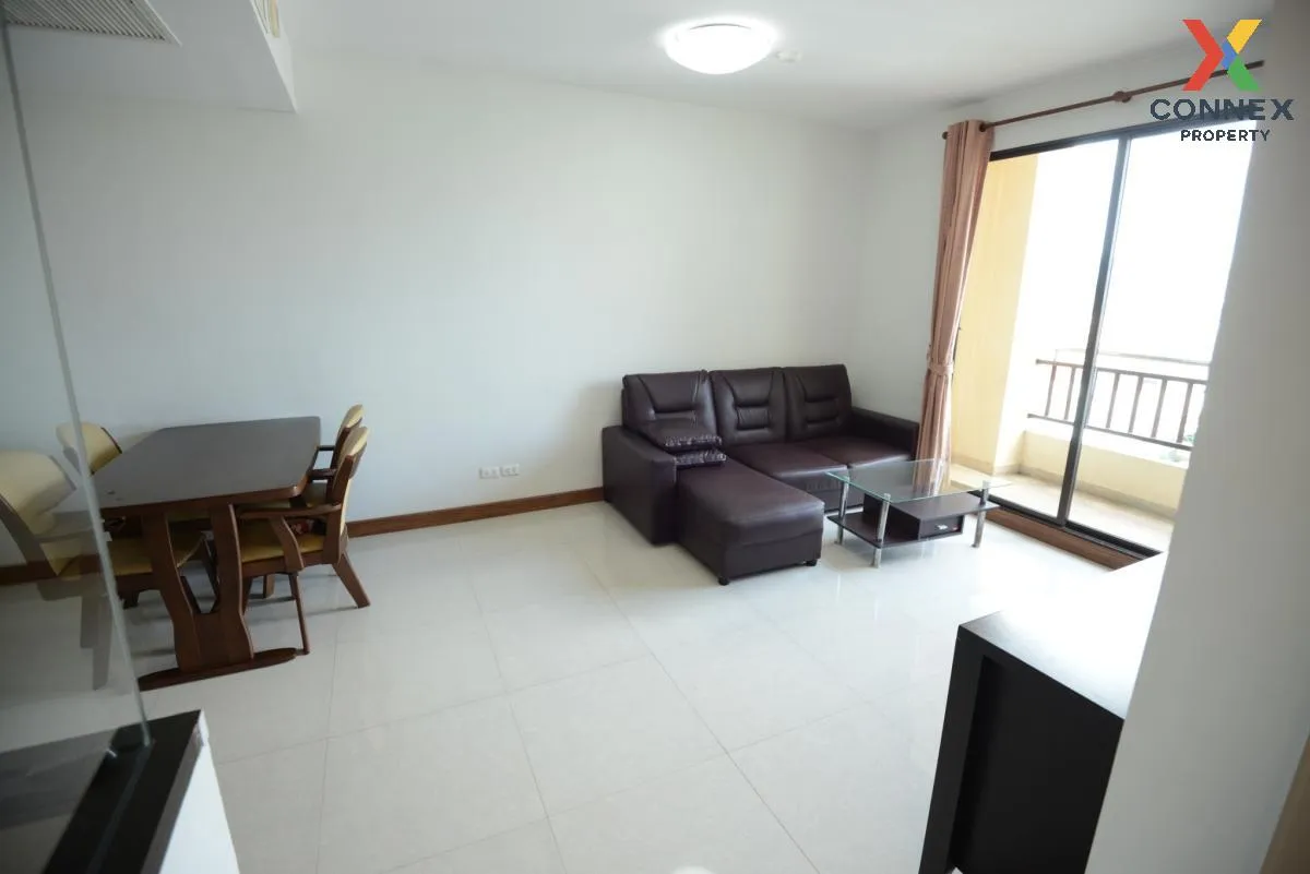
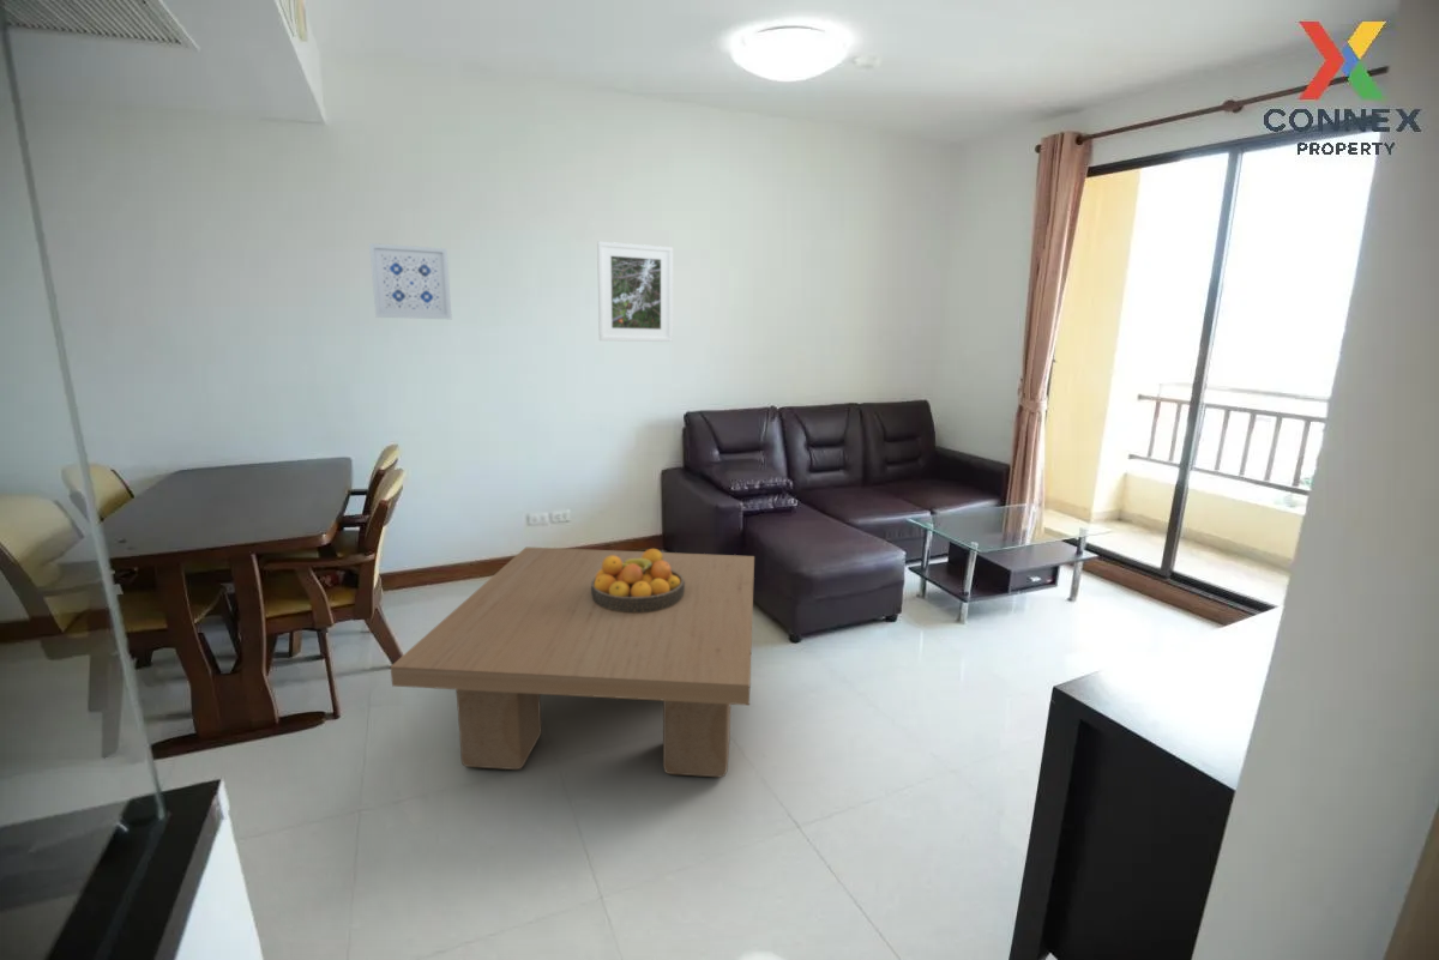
+ fruit bowl (638, 574)
+ coffee table (612, 660)
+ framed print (636, 294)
+ wall art (411, 282)
